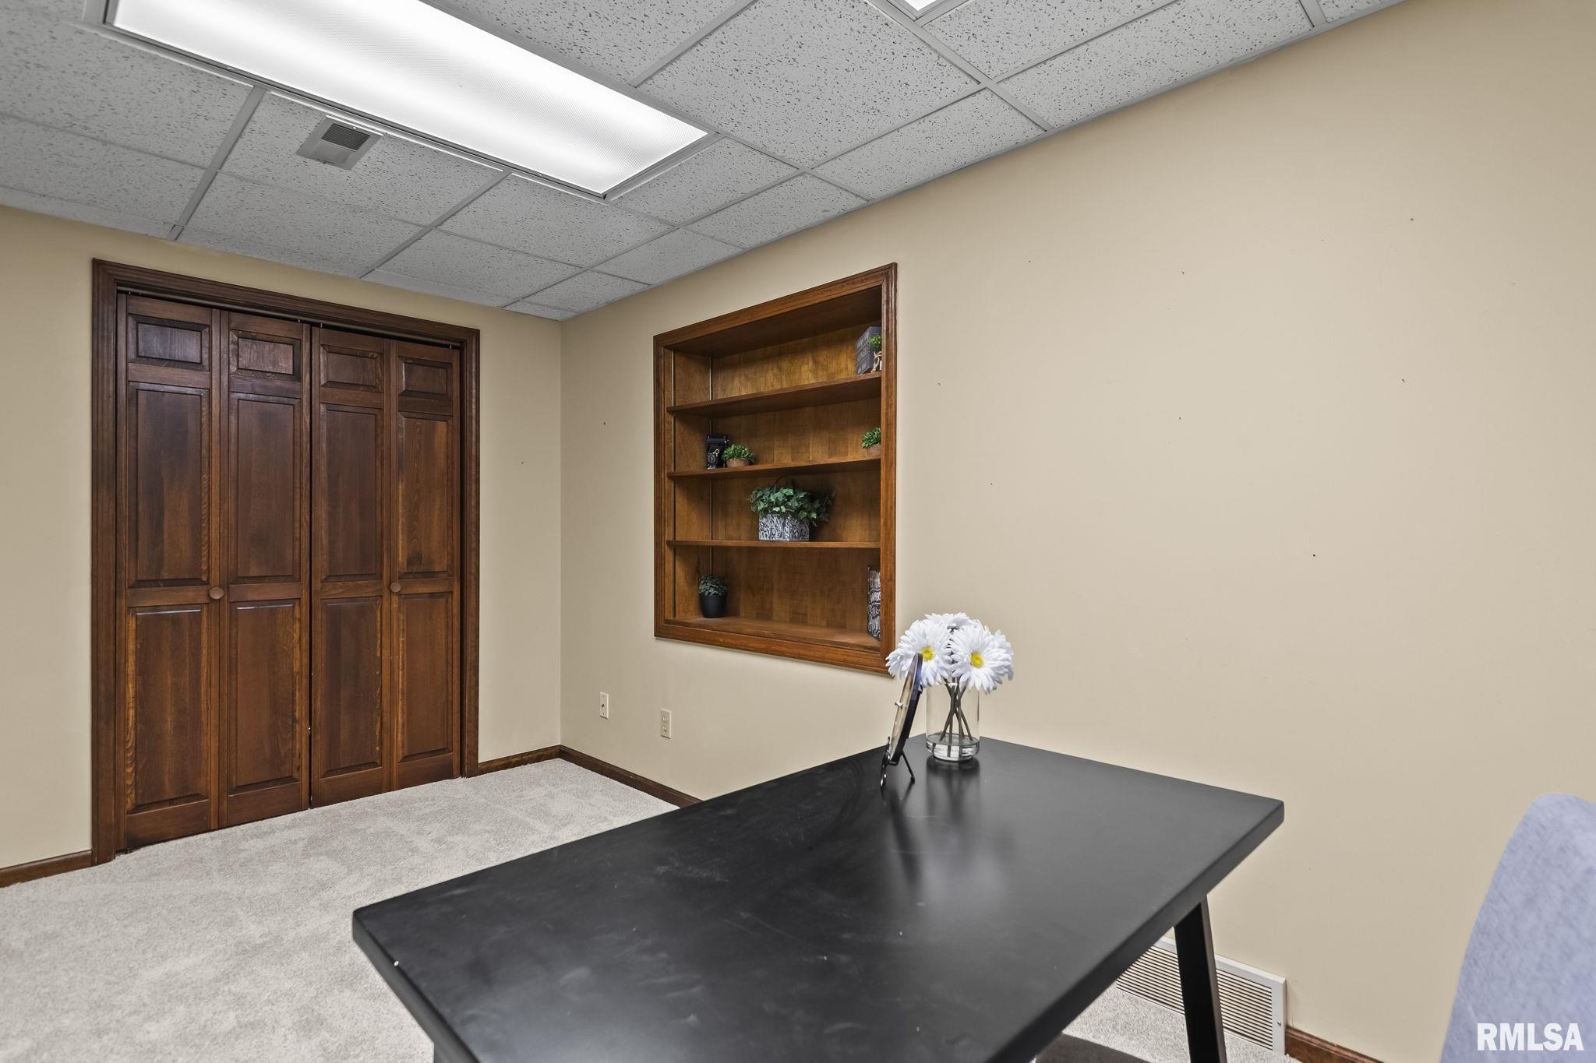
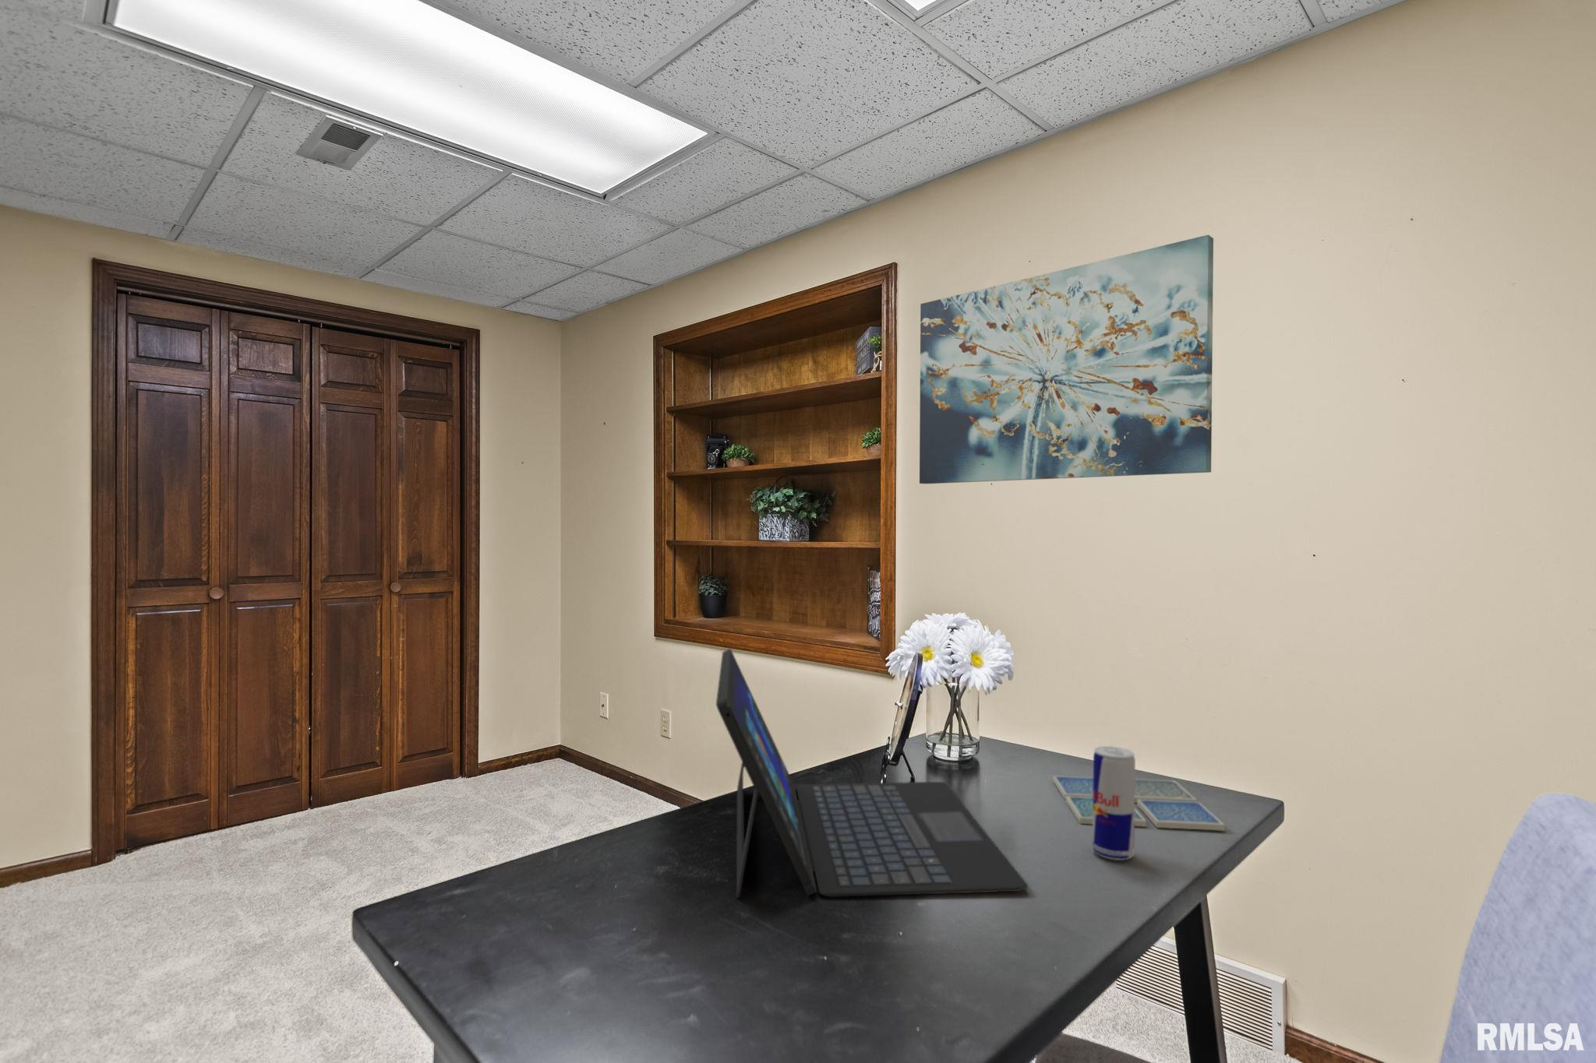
+ drink coaster (1134, 801)
+ wall art (1047, 377)
+ beverage can (1113, 802)
+ laptop (852, 783)
